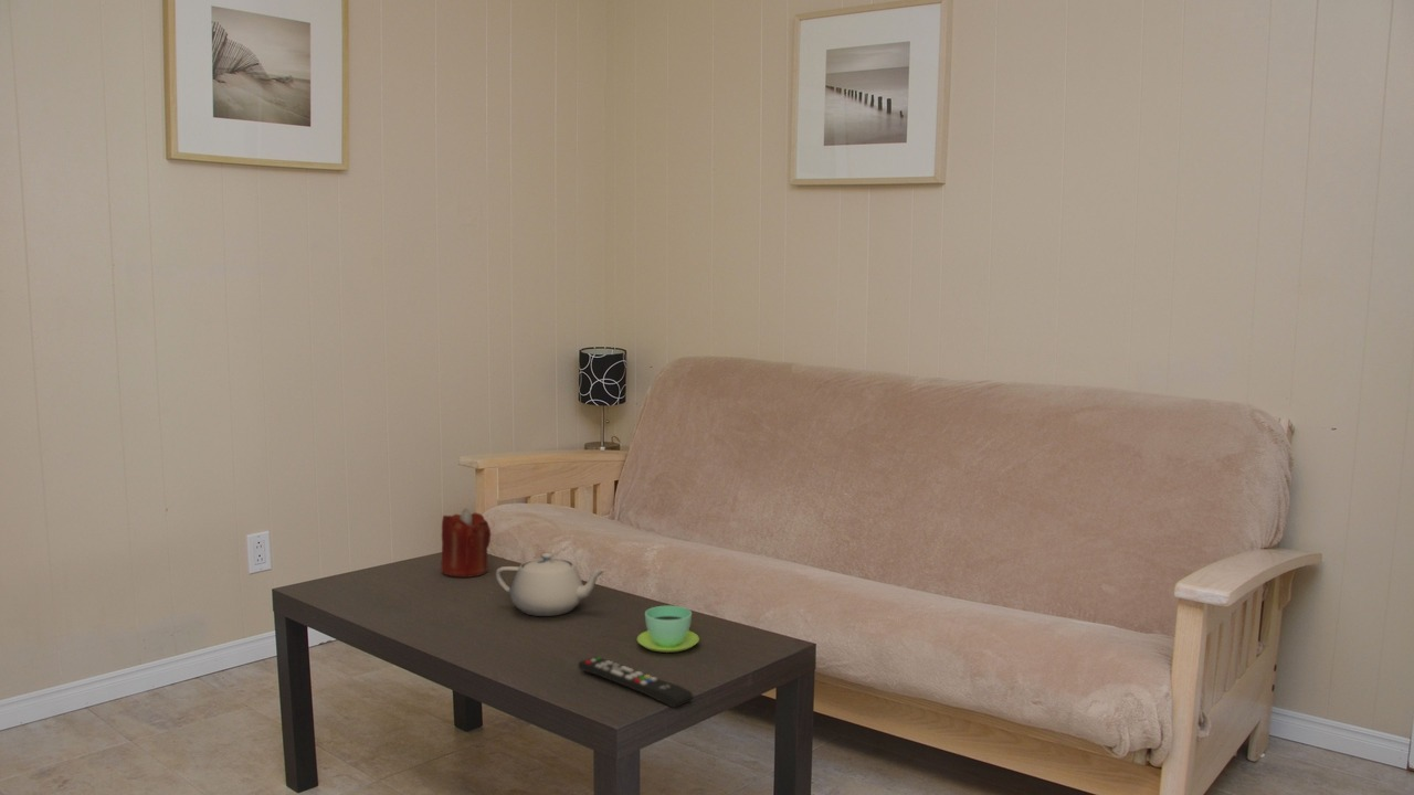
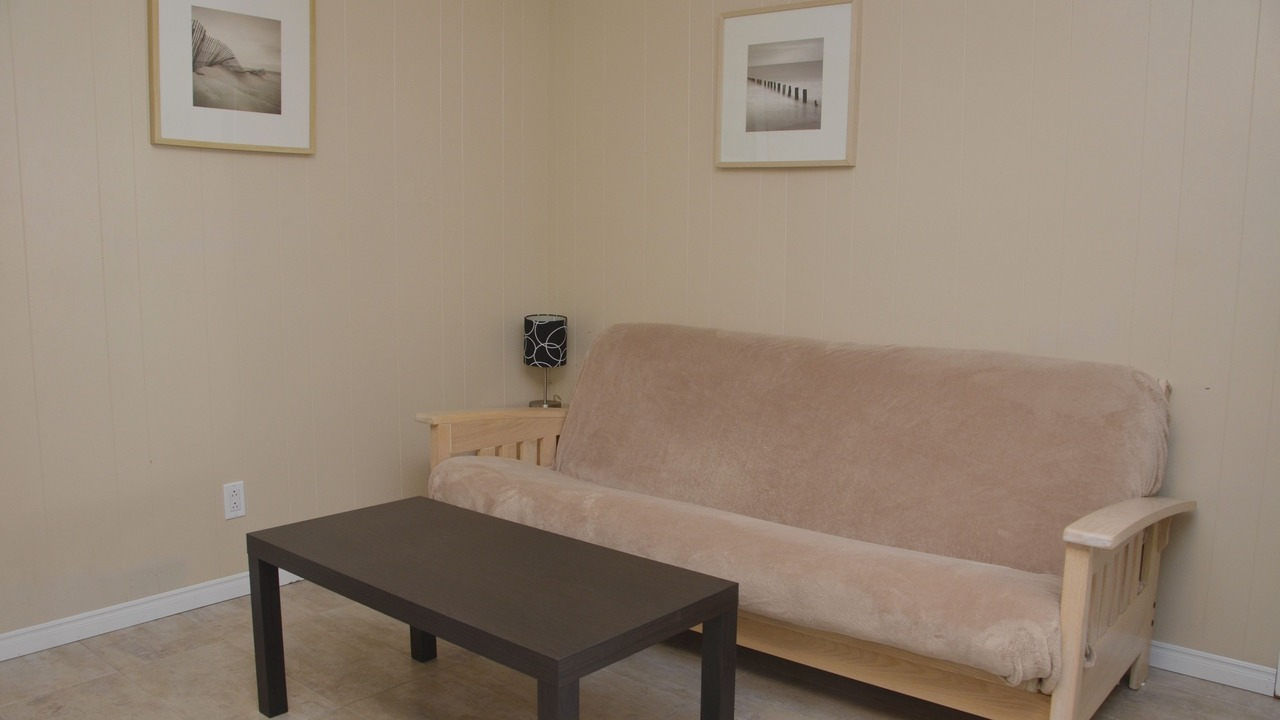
- teapot (550, 581)
- remote control (633, 680)
- cup (668, 628)
- candle (465, 539)
